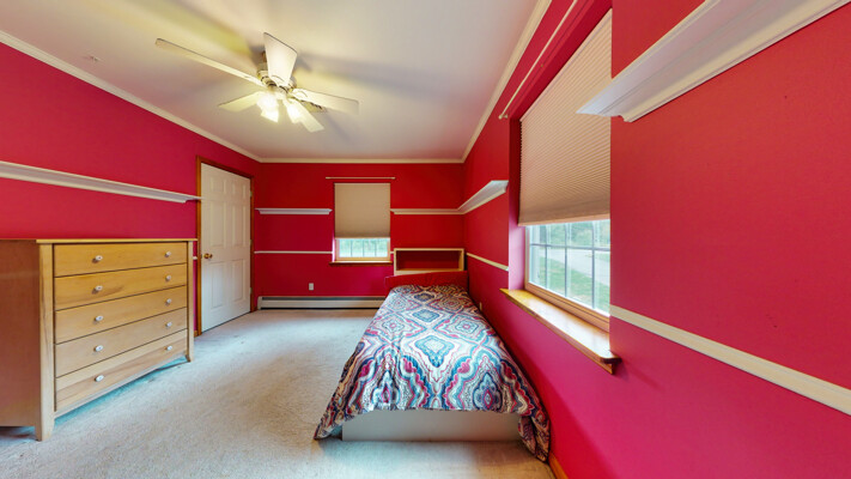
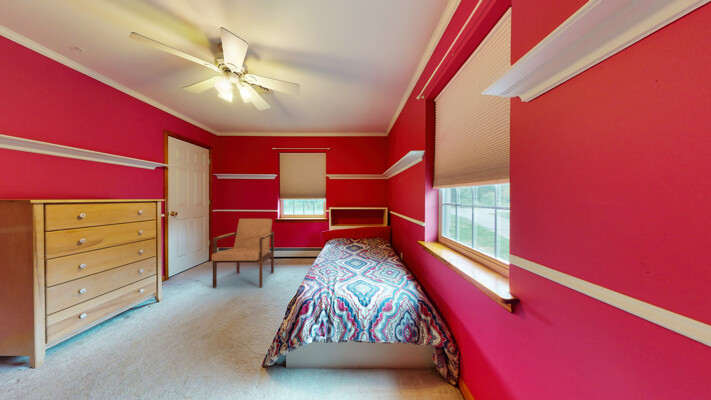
+ armchair (246, 250)
